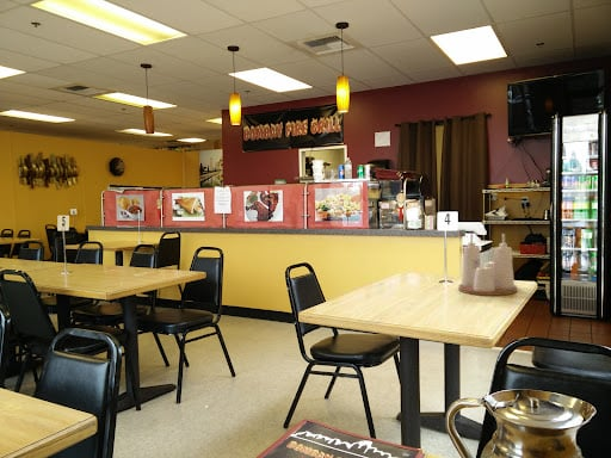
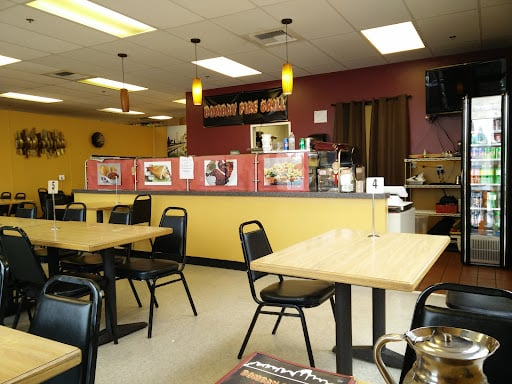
- condiment set (487, 262)
